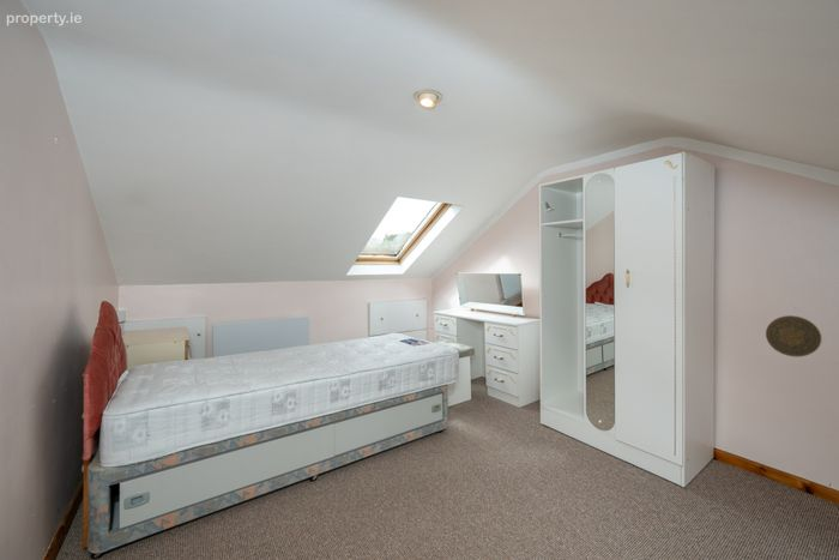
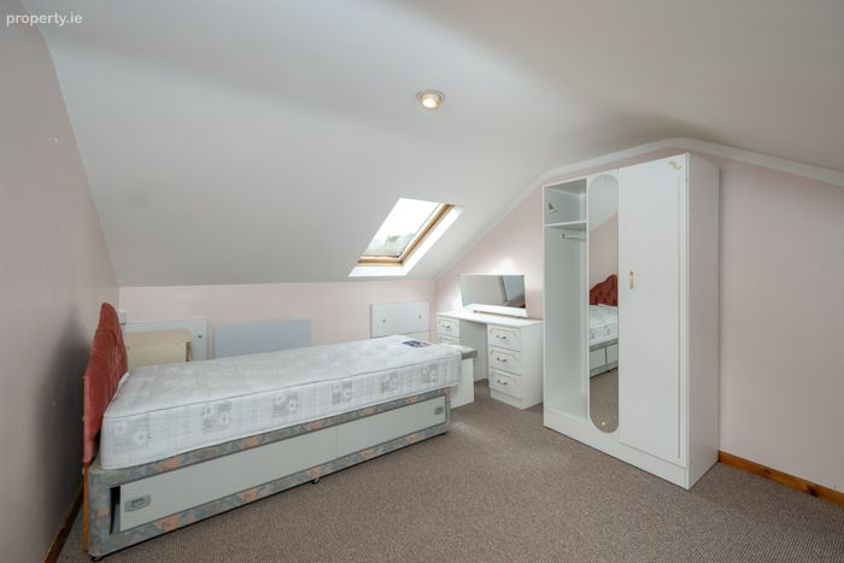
- decorative plate (791, 336)
